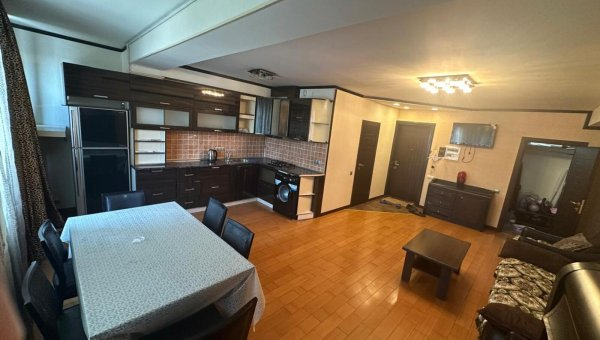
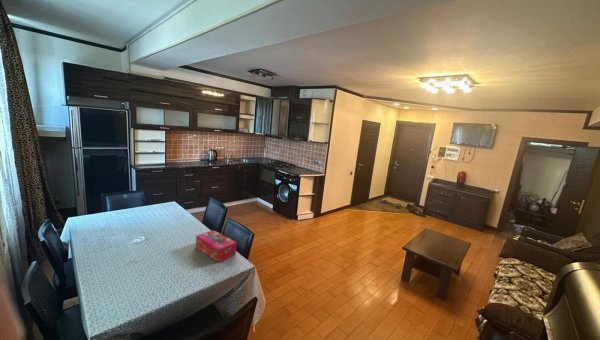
+ tissue box (215, 244)
